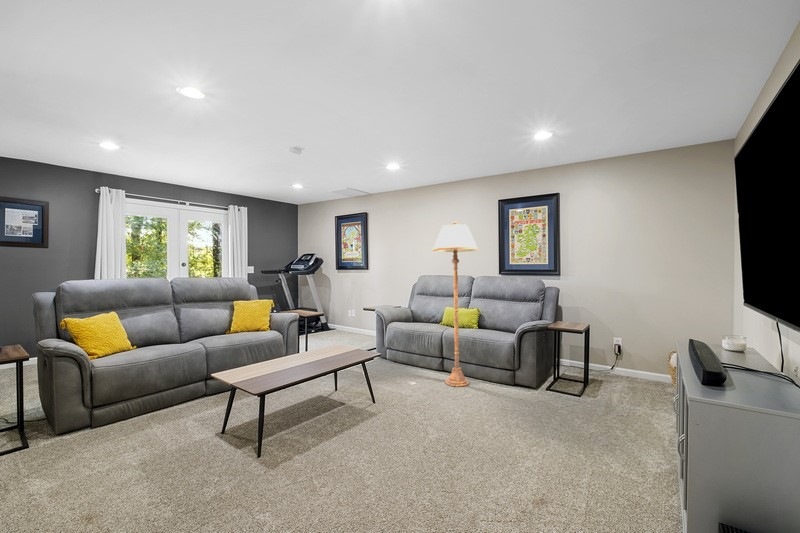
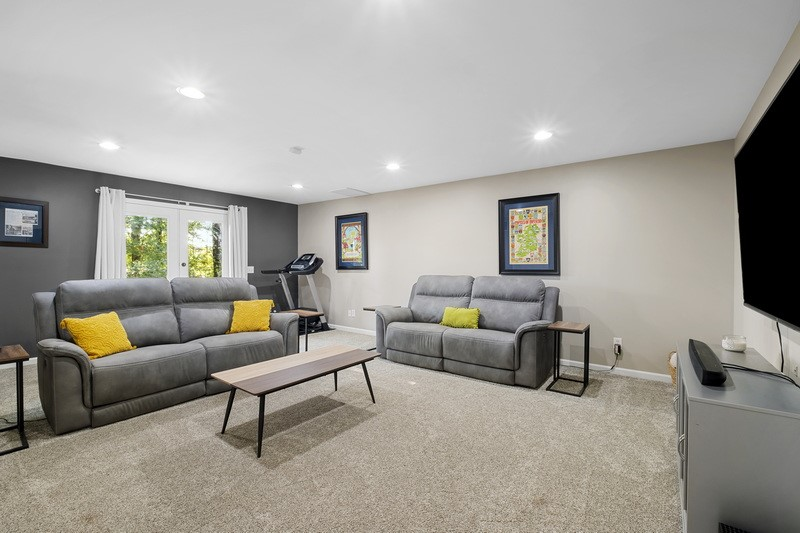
- floor lamp (455, 302)
